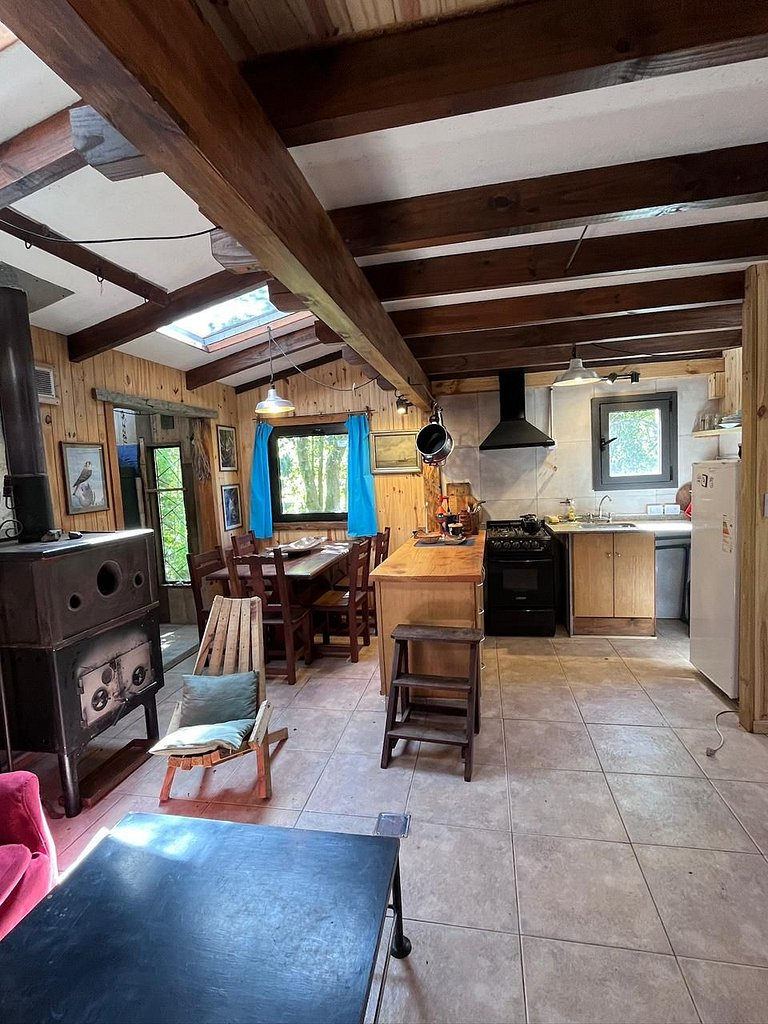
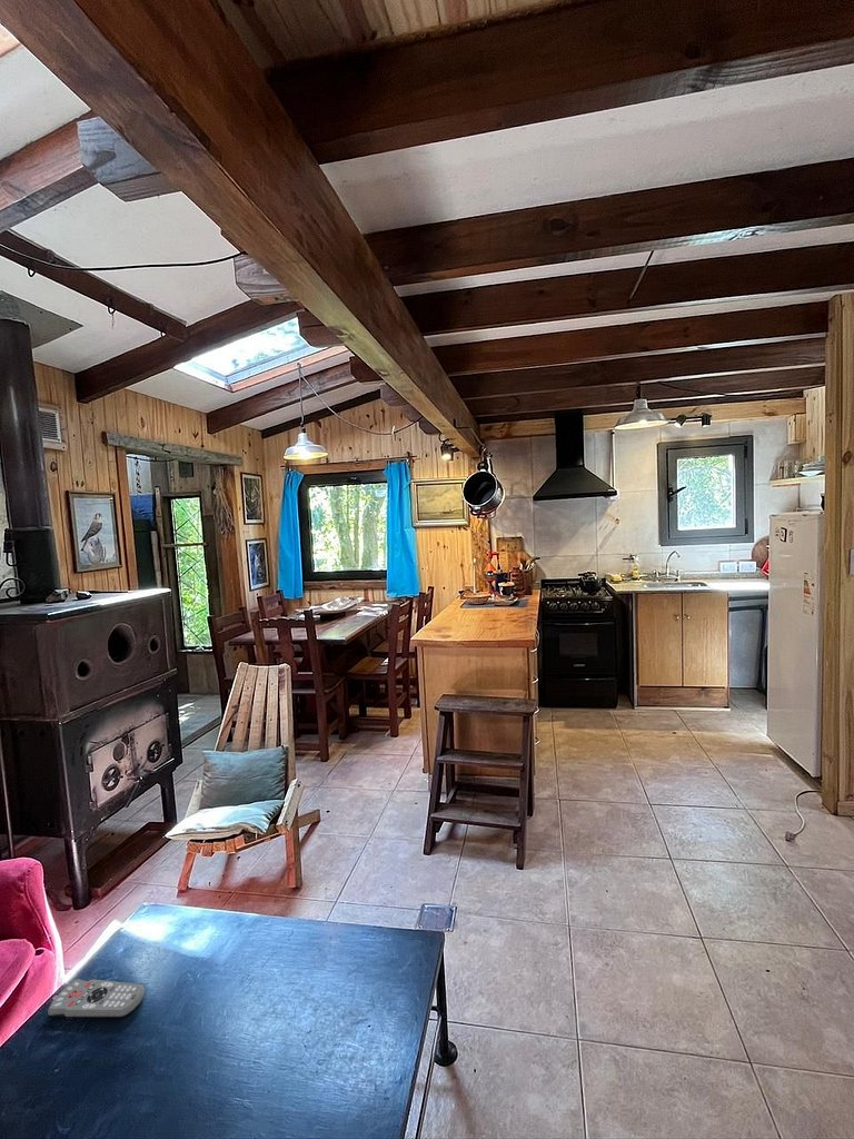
+ remote control (98, 999)
